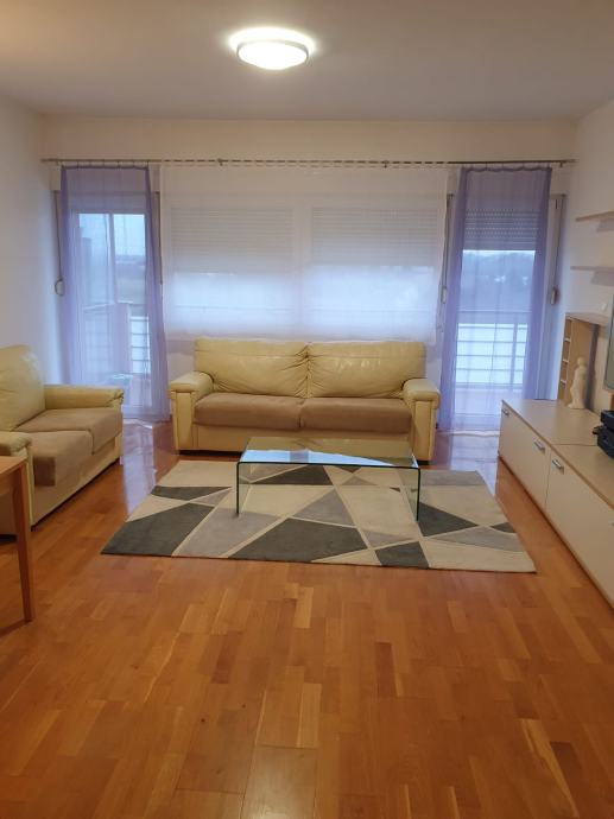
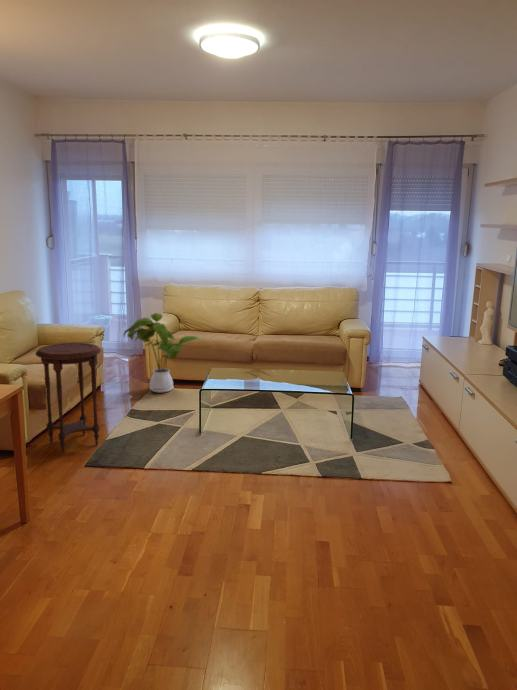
+ house plant (158, 353)
+ side table (80, 396)
